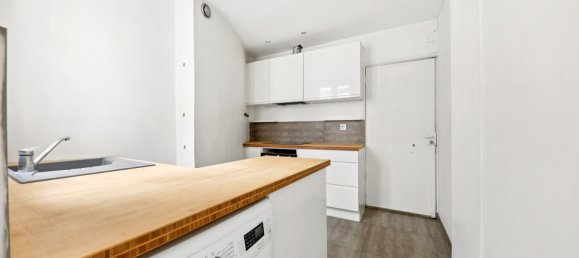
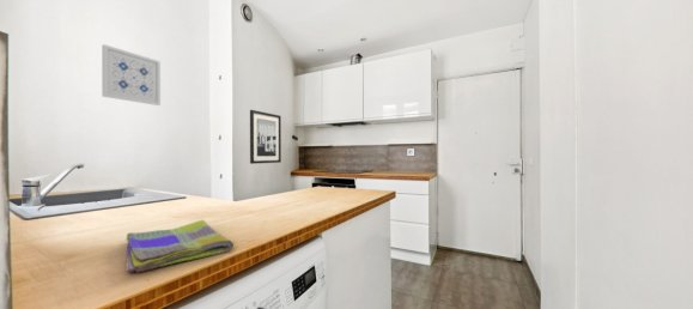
+ dish towel (177, 240)
+ wall art (133, 77)
+ wall art (266, 138)
